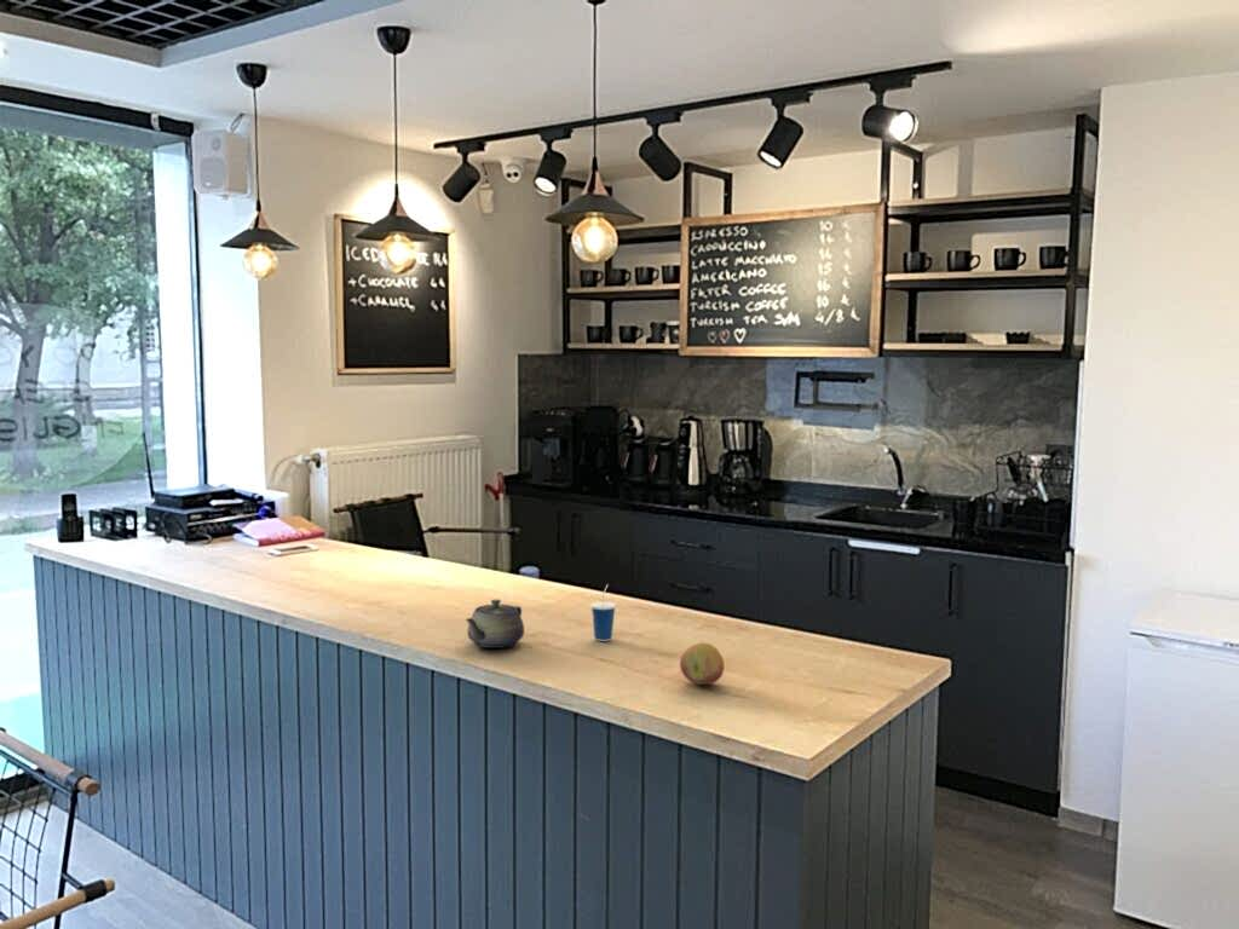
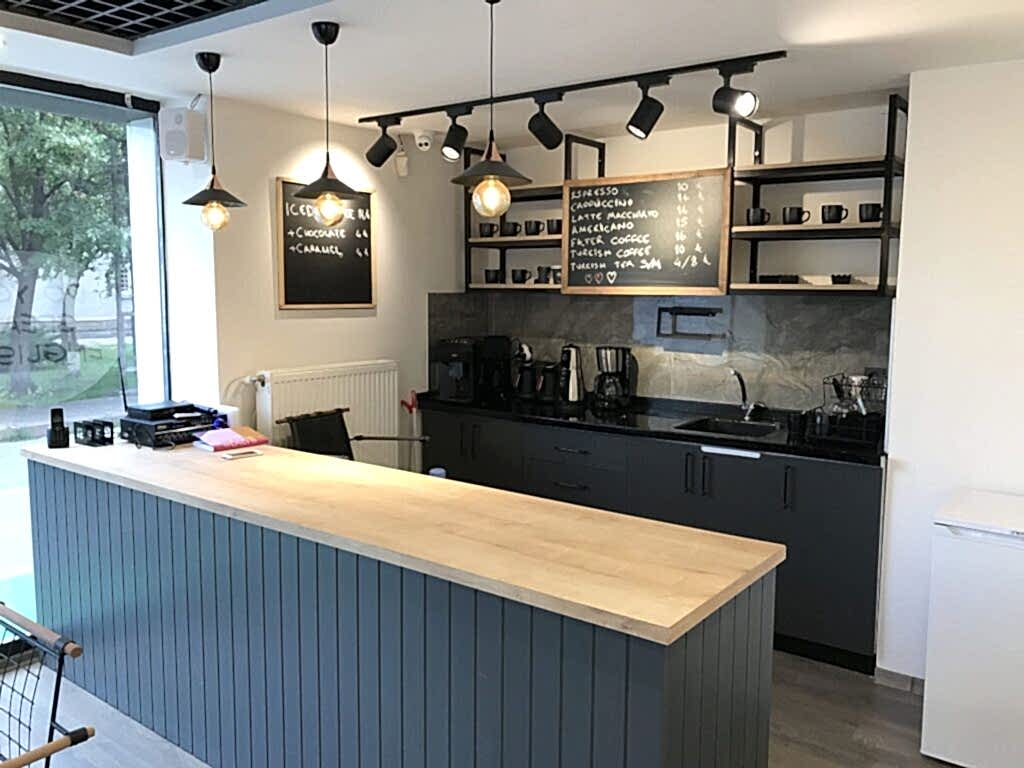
- fruit (702, 663)
- teapot (494, 622)
- cup (603, 612)
